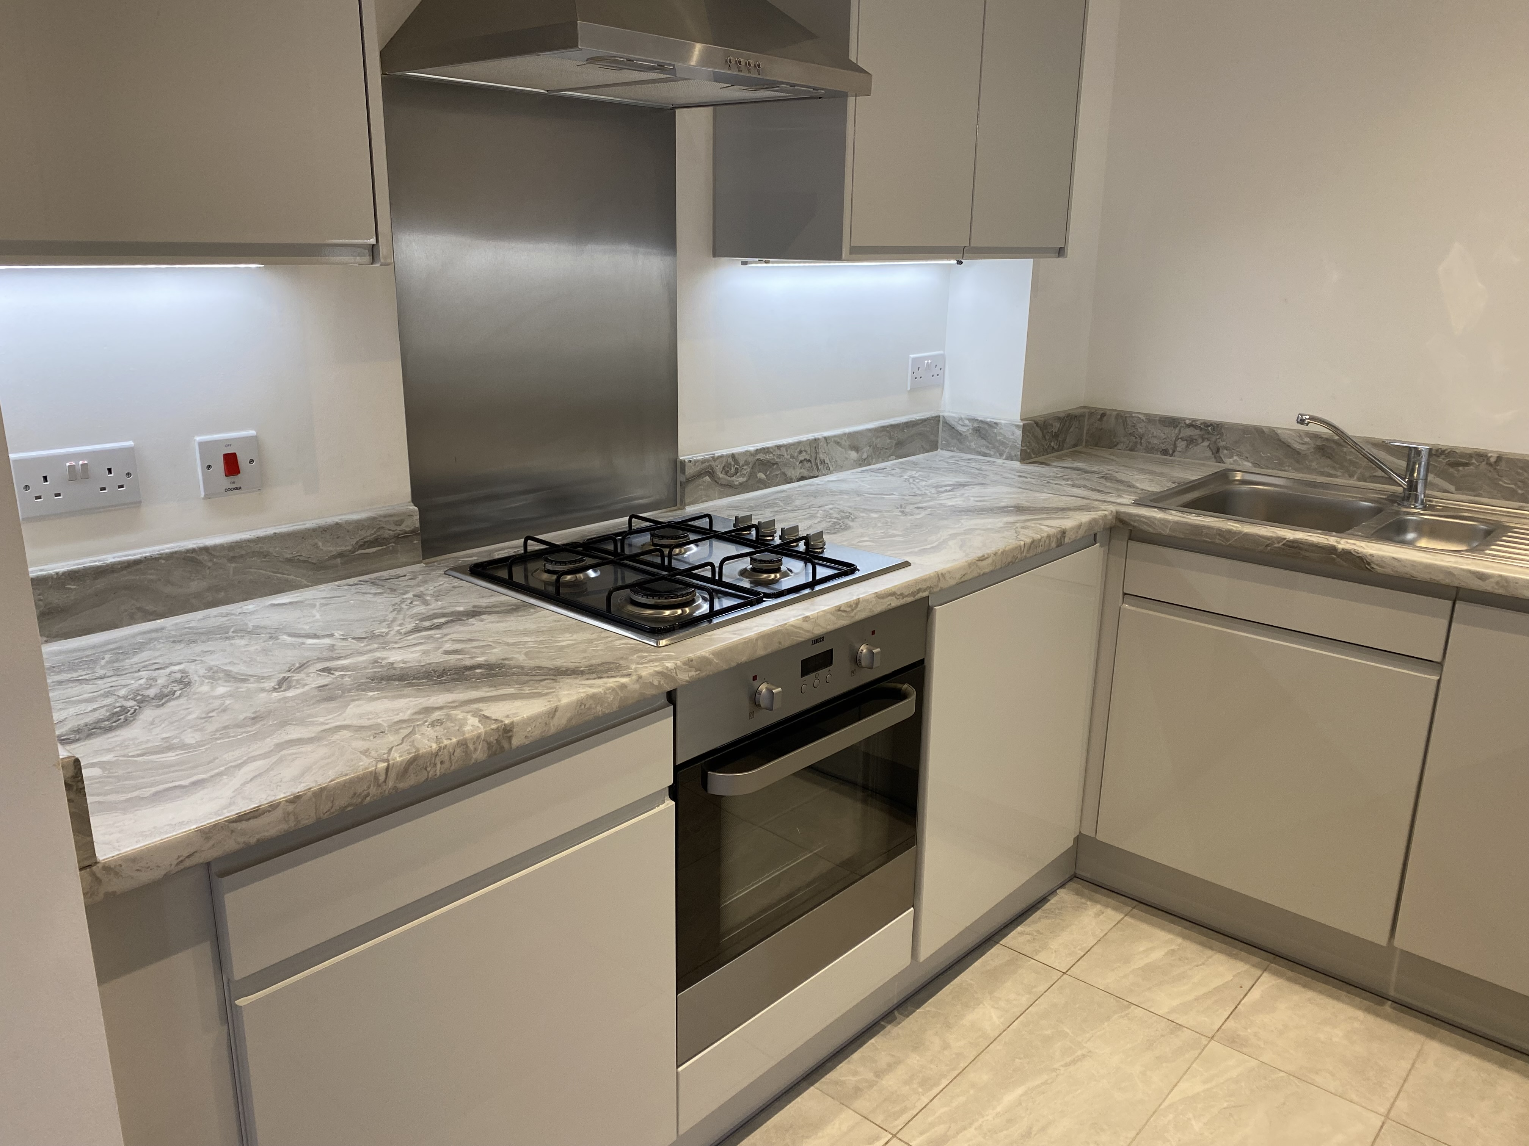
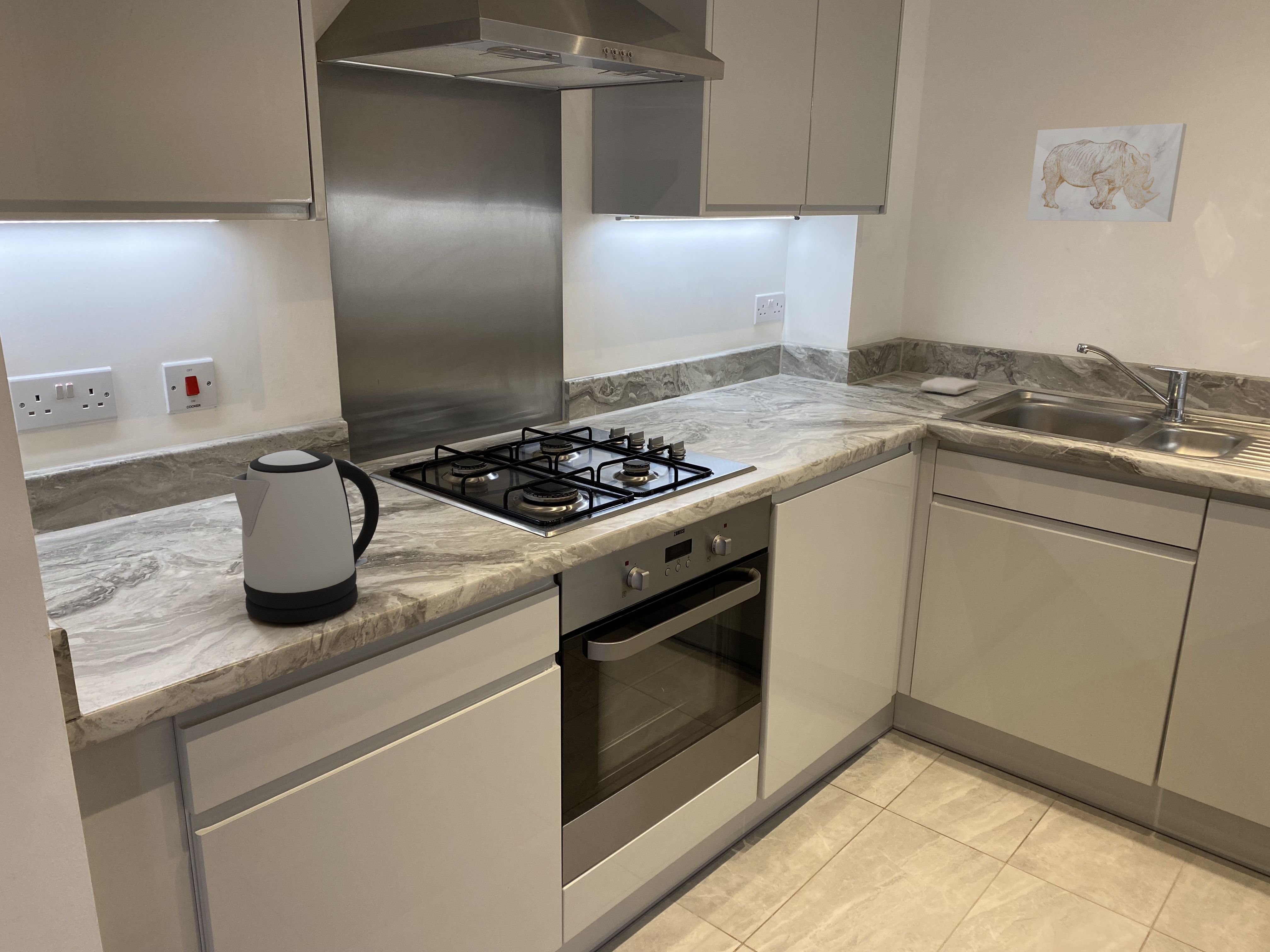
+ kettle (312, 526)
+ washcloth (950, 385)
+ wall art (1102, 174)
